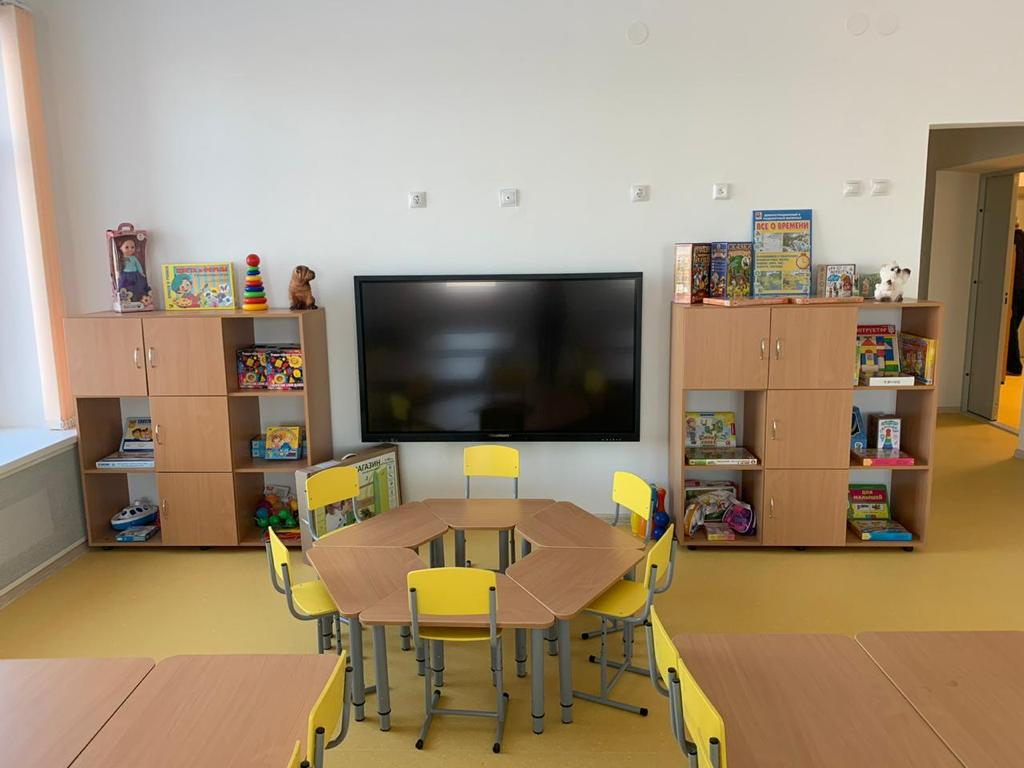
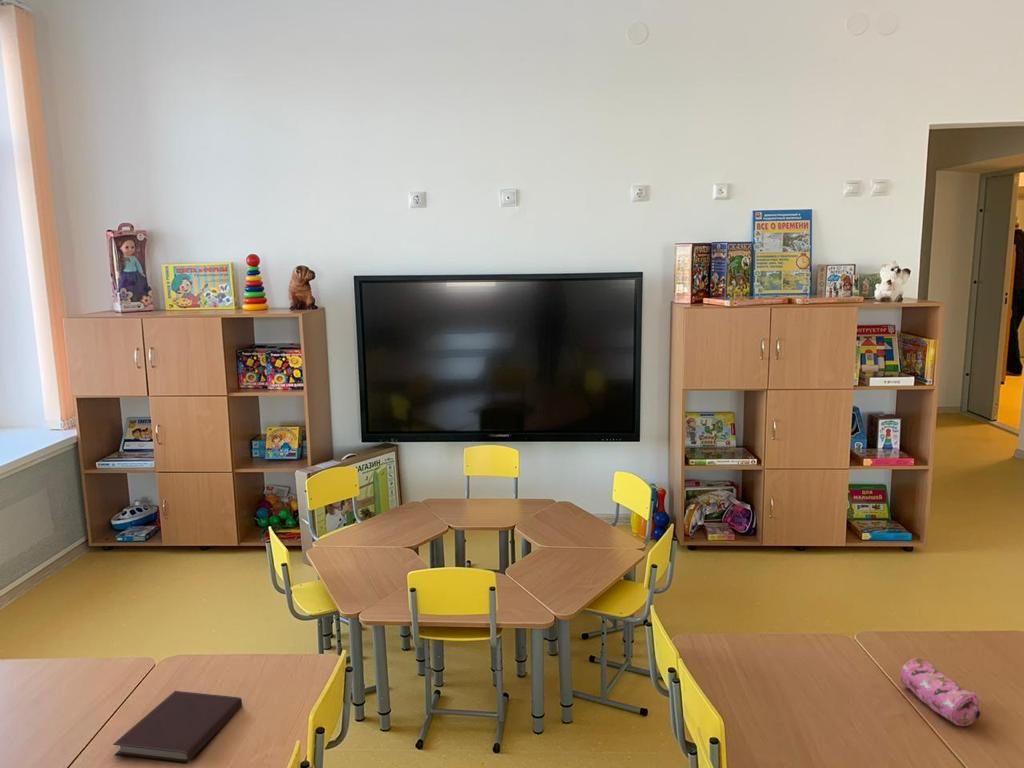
+ pencil case (938, 690)
+ notebook (180, 725)
